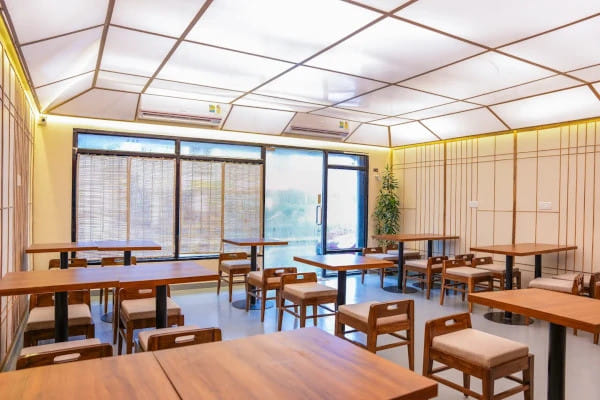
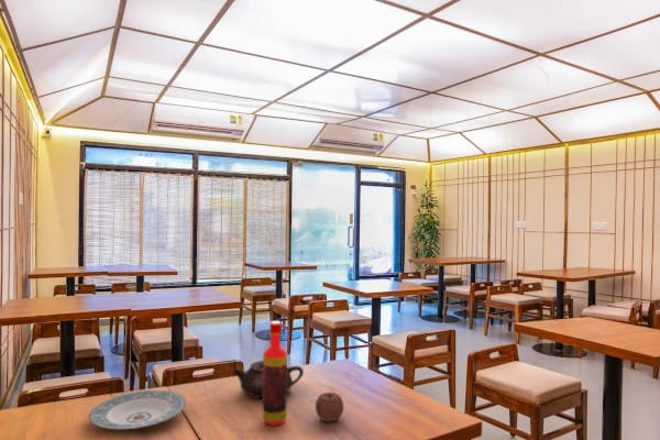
+ apple (329, 405)
+ bottle (275, 371)
+ plate (139, 413)
+ teapot (262, 375)
